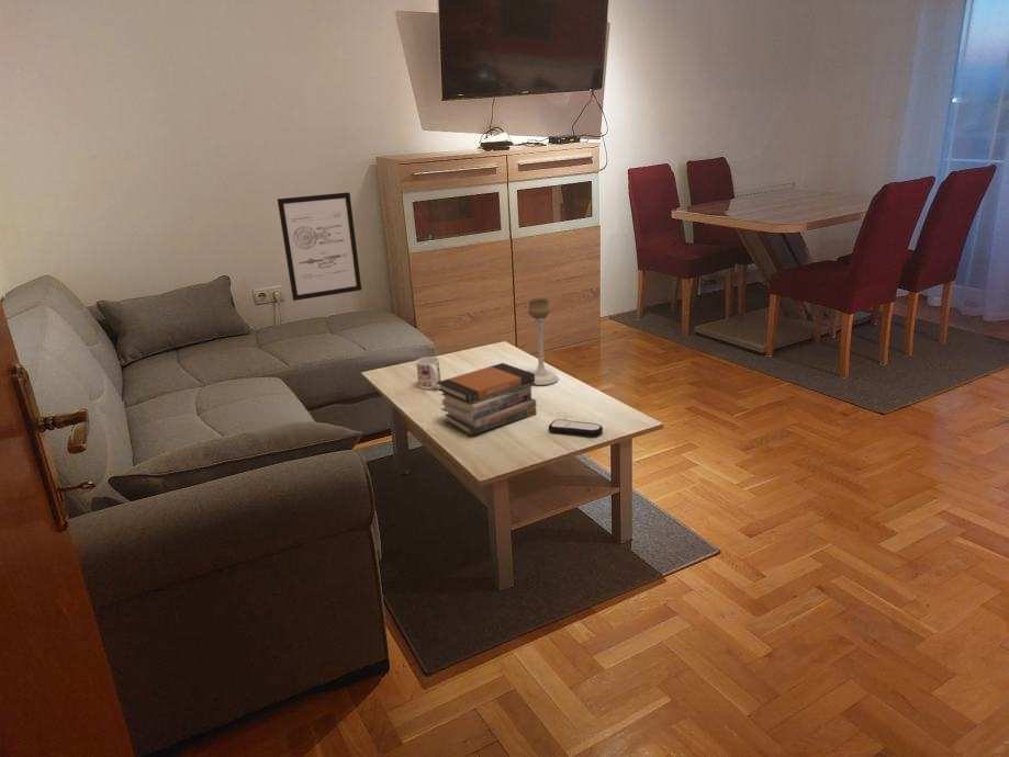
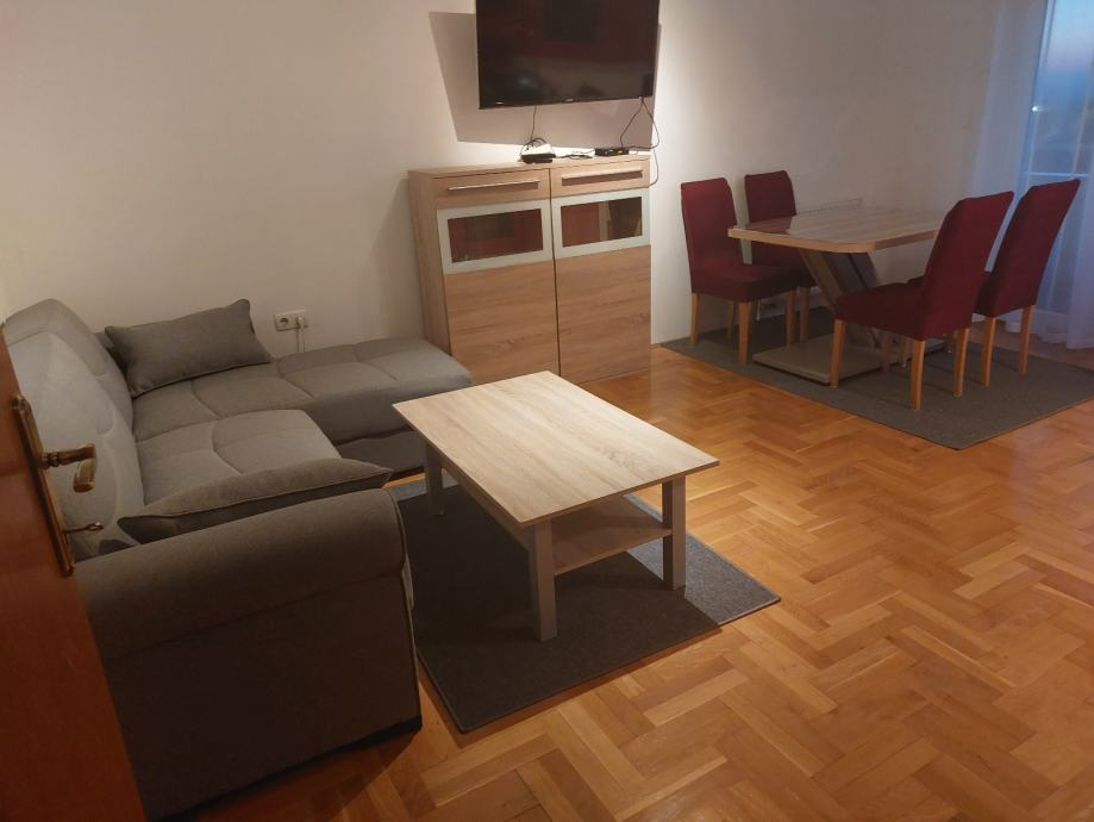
- wall art (321, 246)
- remote control (575, 427)
- book stack (487, 398)
- mug (430, 374)
- candle holder (540, 340)
